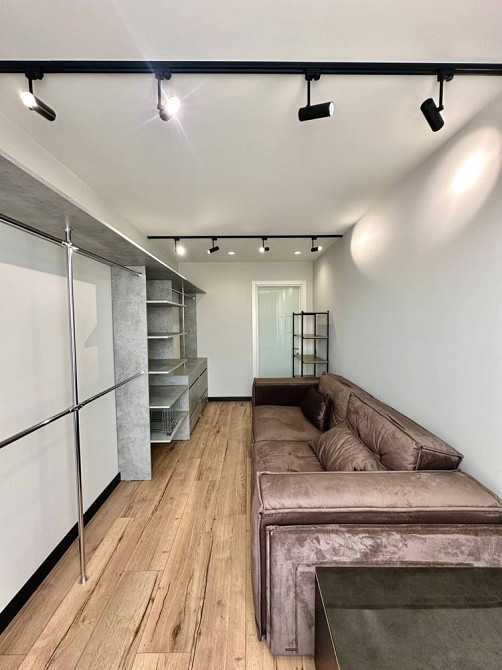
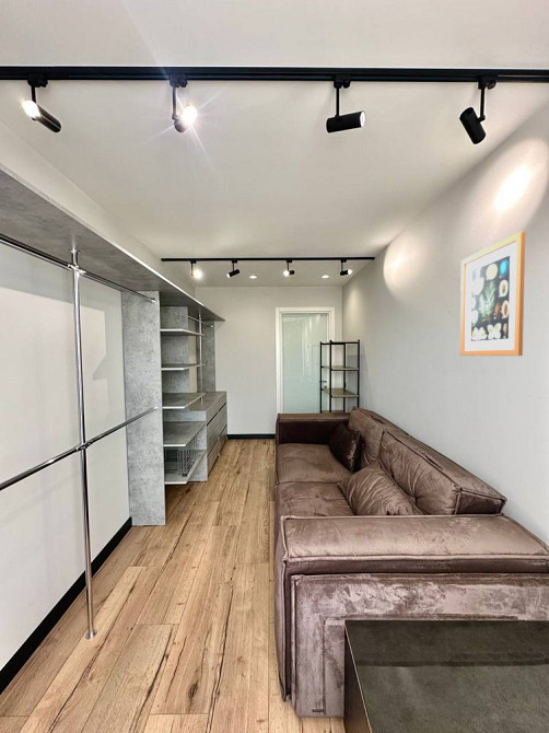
+ wall art (488, 302)
